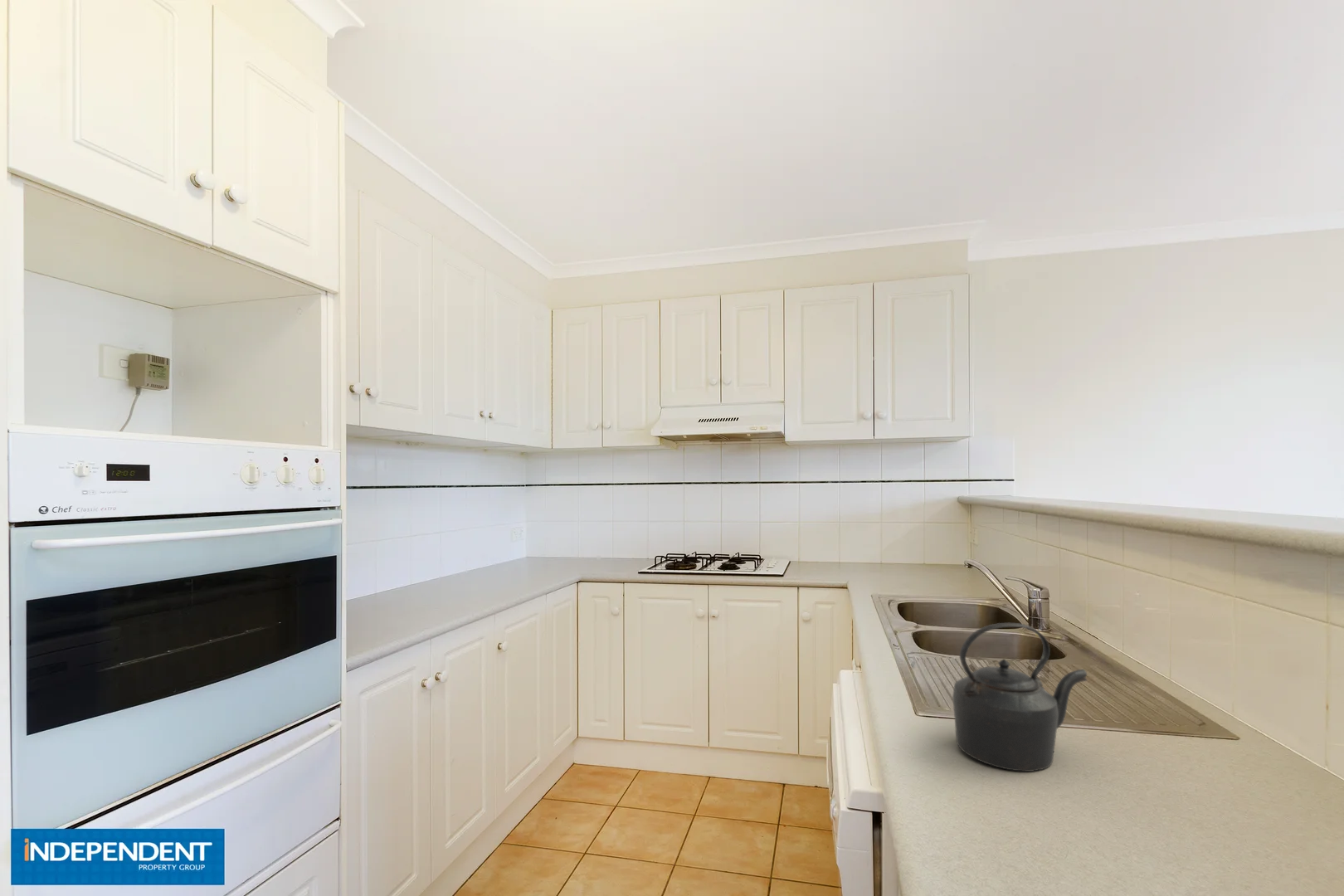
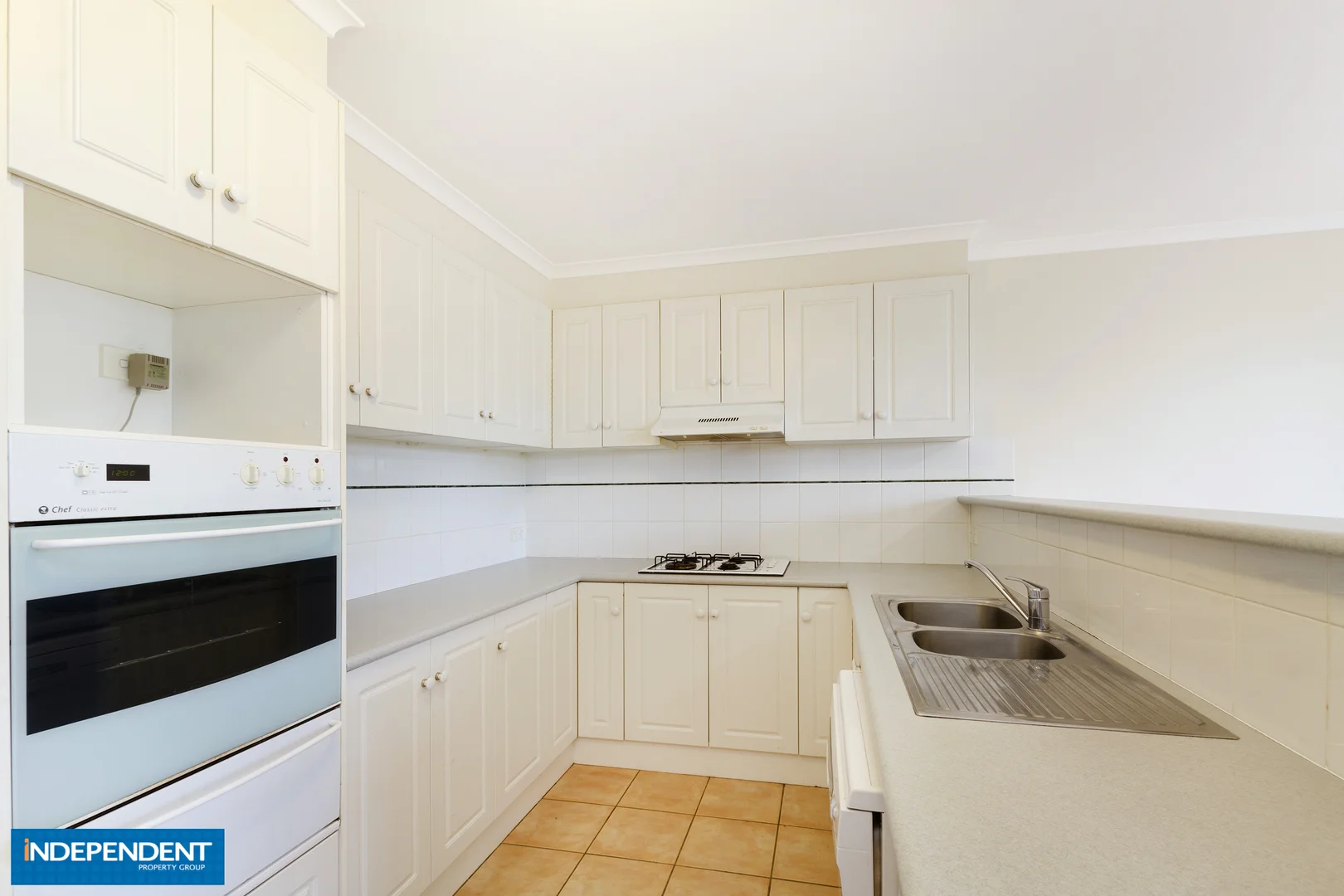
- kettle (1024, 684)
